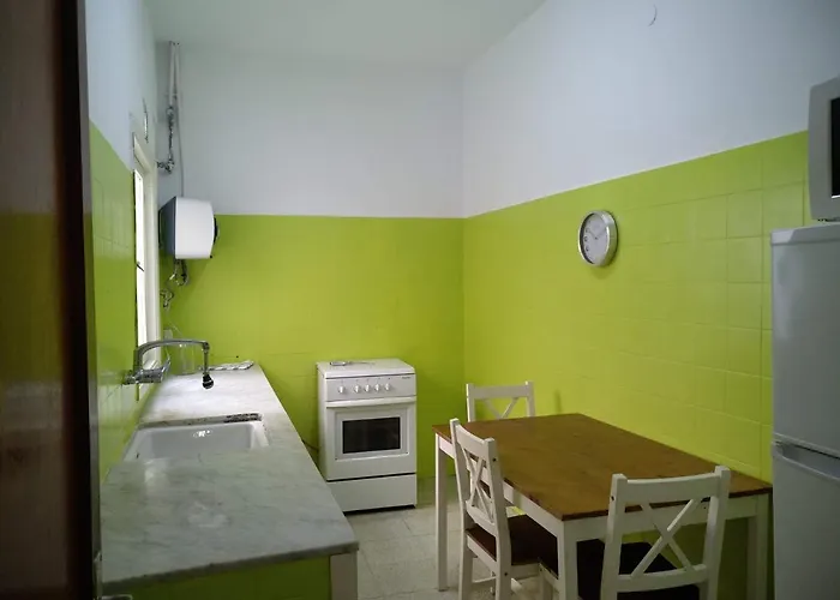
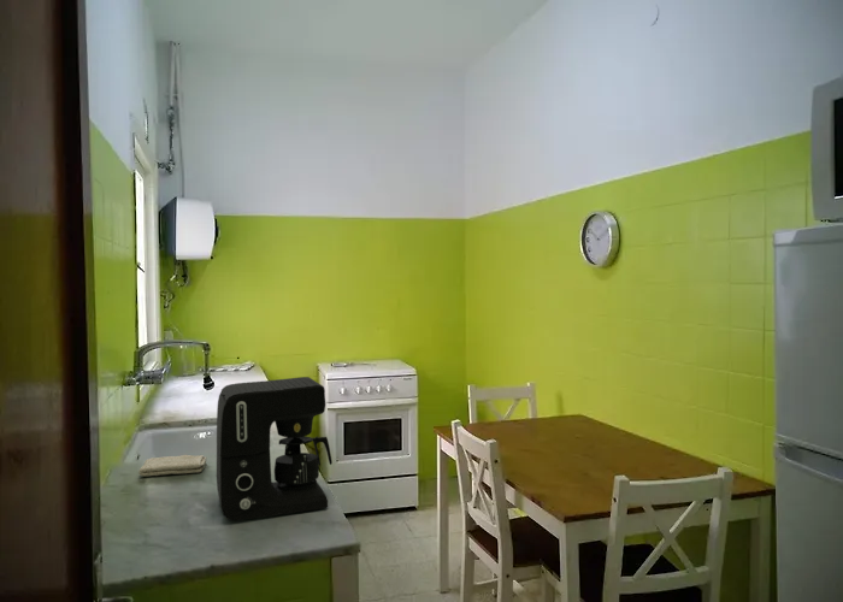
+ coffee maker (279, 443)
+ washcloth (173, 465)
